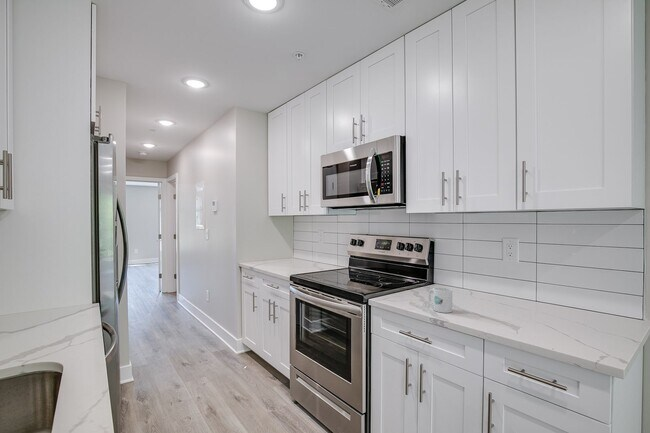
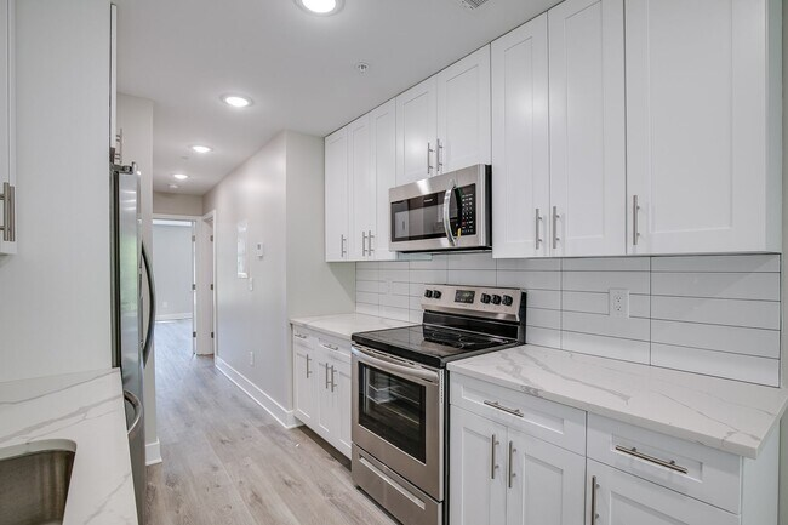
- mug (439, 298)
